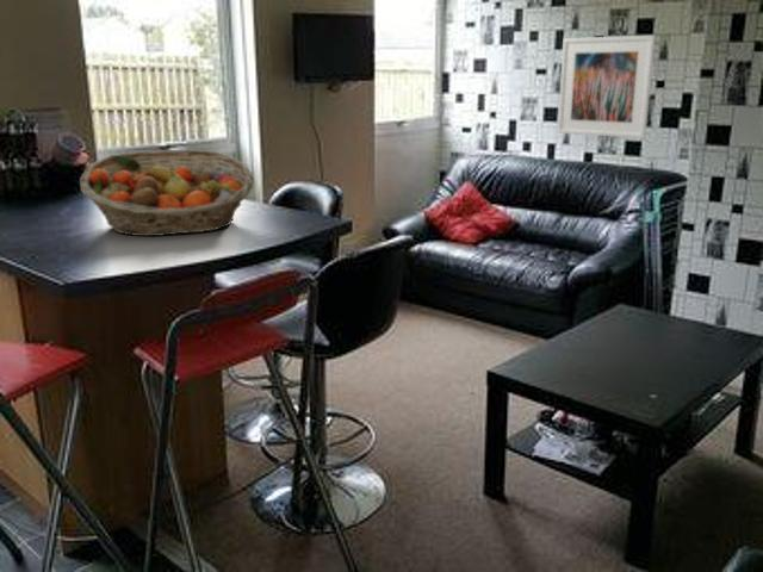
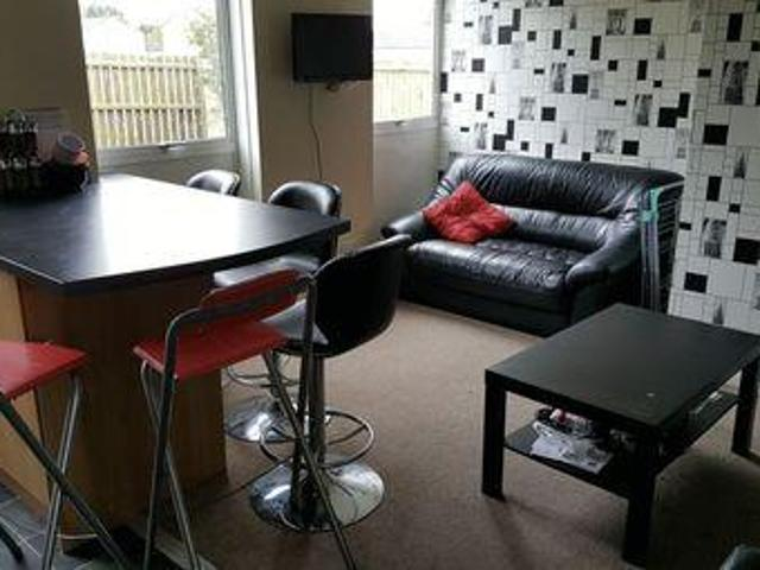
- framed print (603, 87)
- fruit basket (169, 191)
